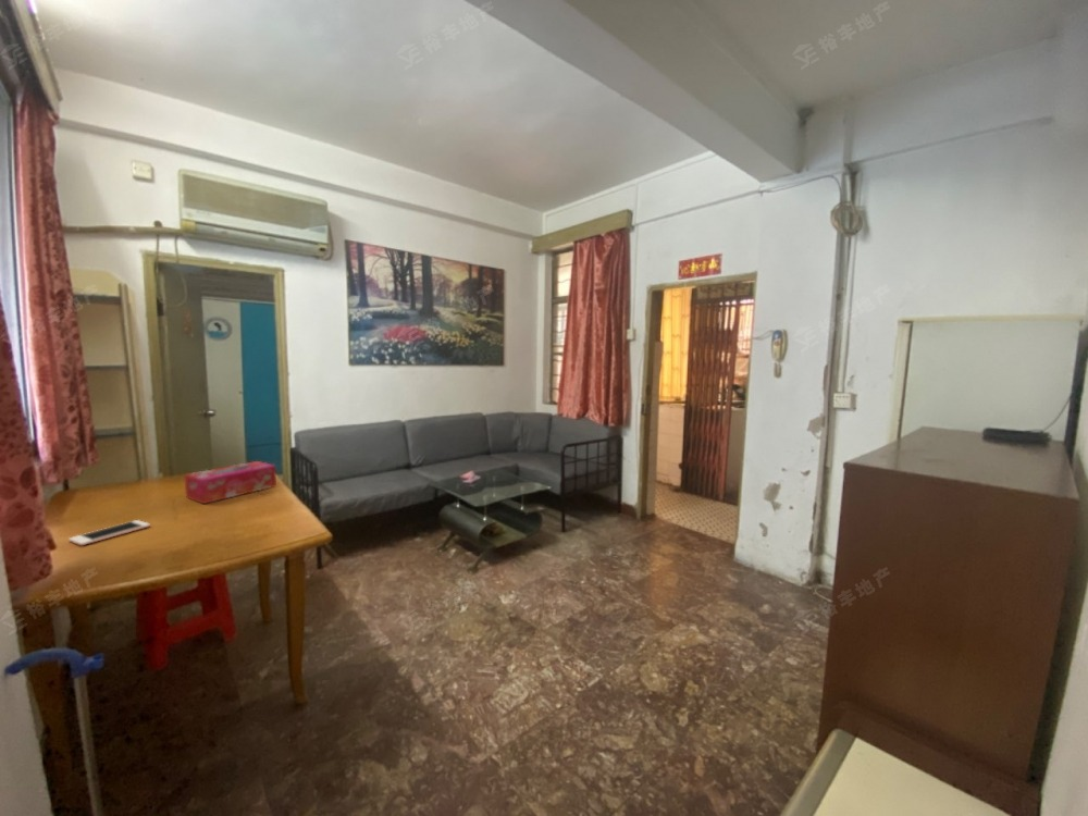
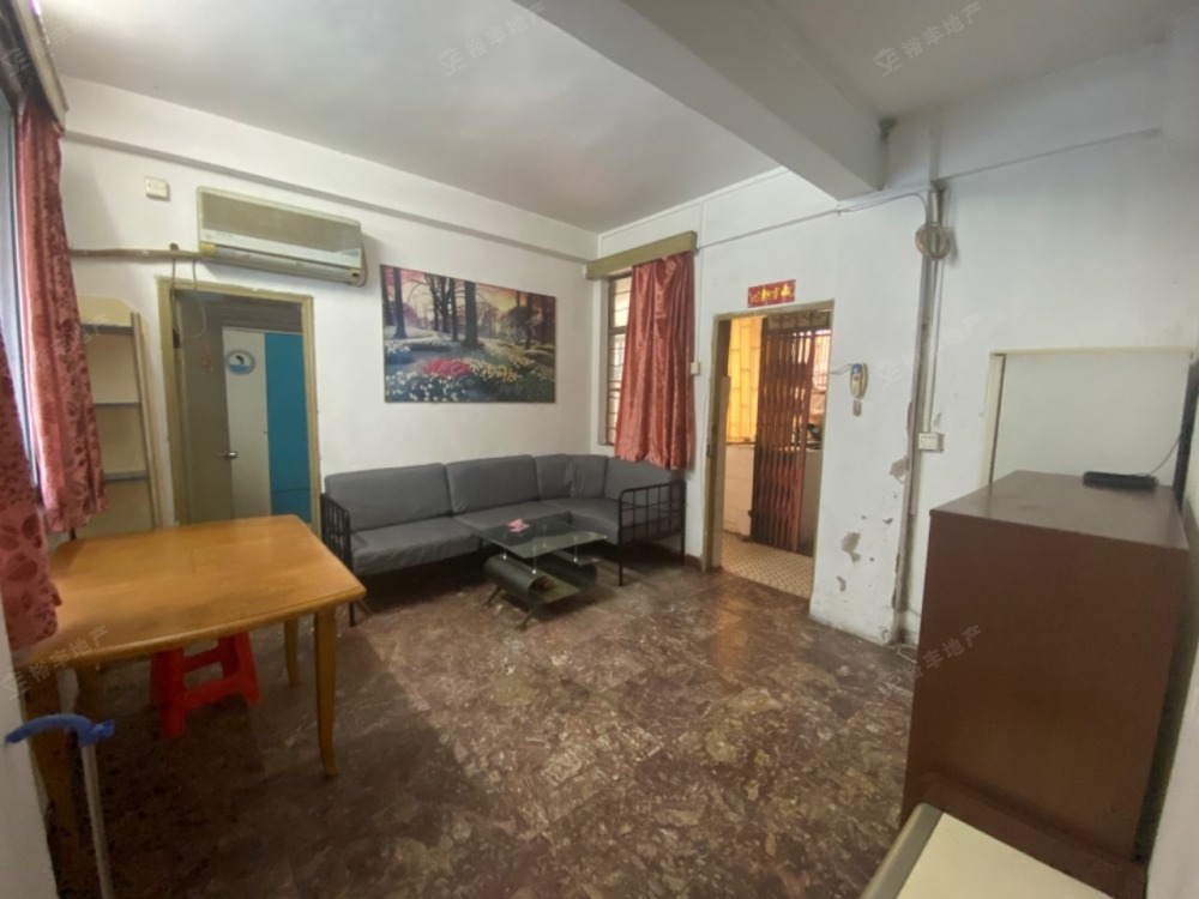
- tissue box (232, 480)
- cell phone (111, 532)
